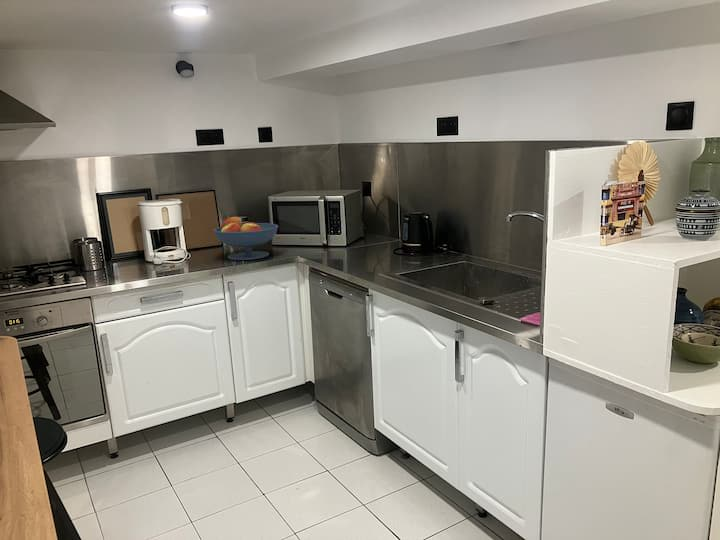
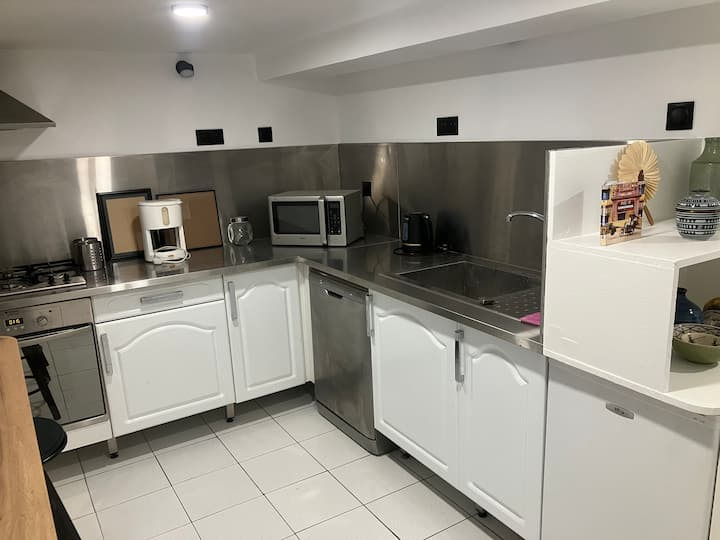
- fruit bowl (246, 236)
